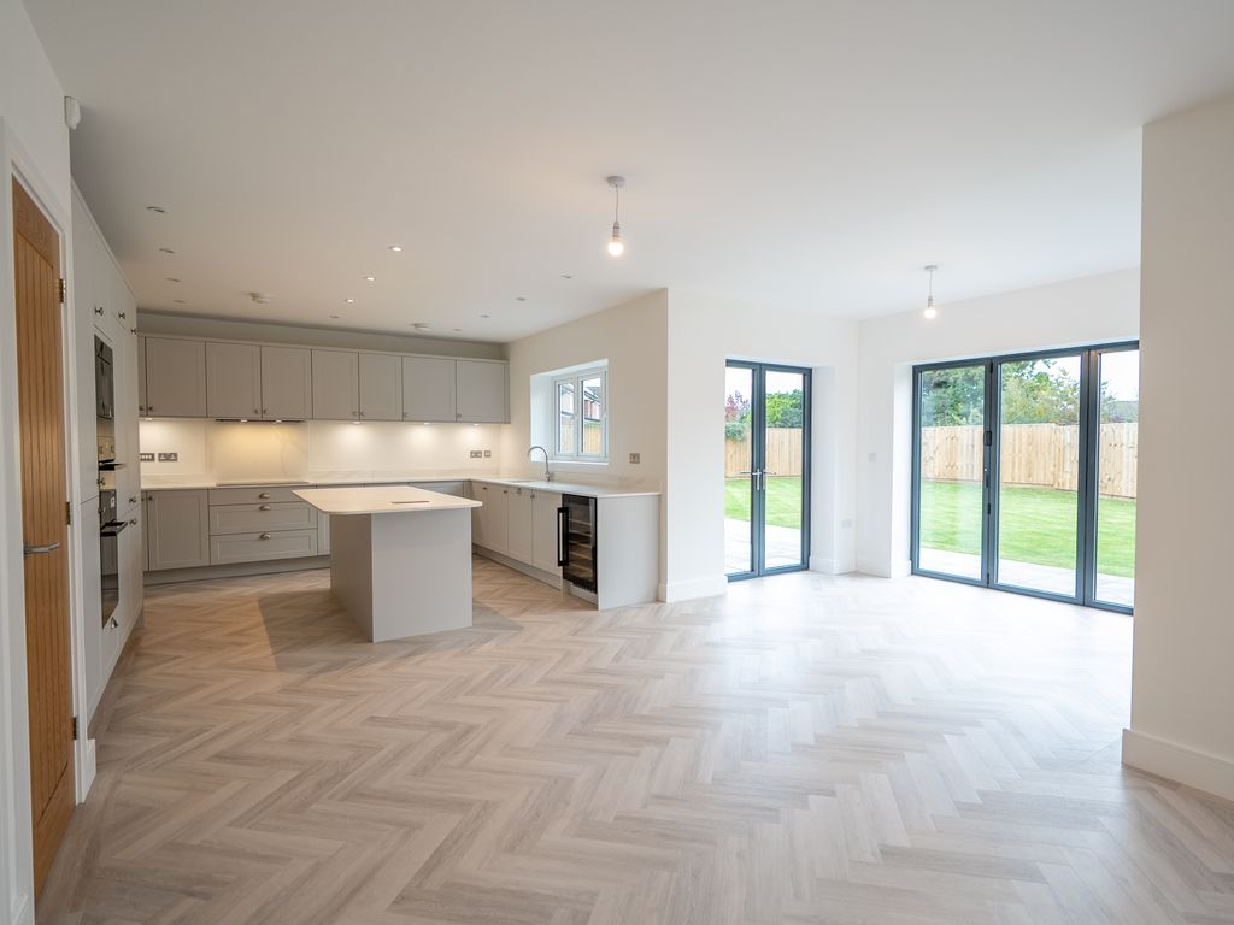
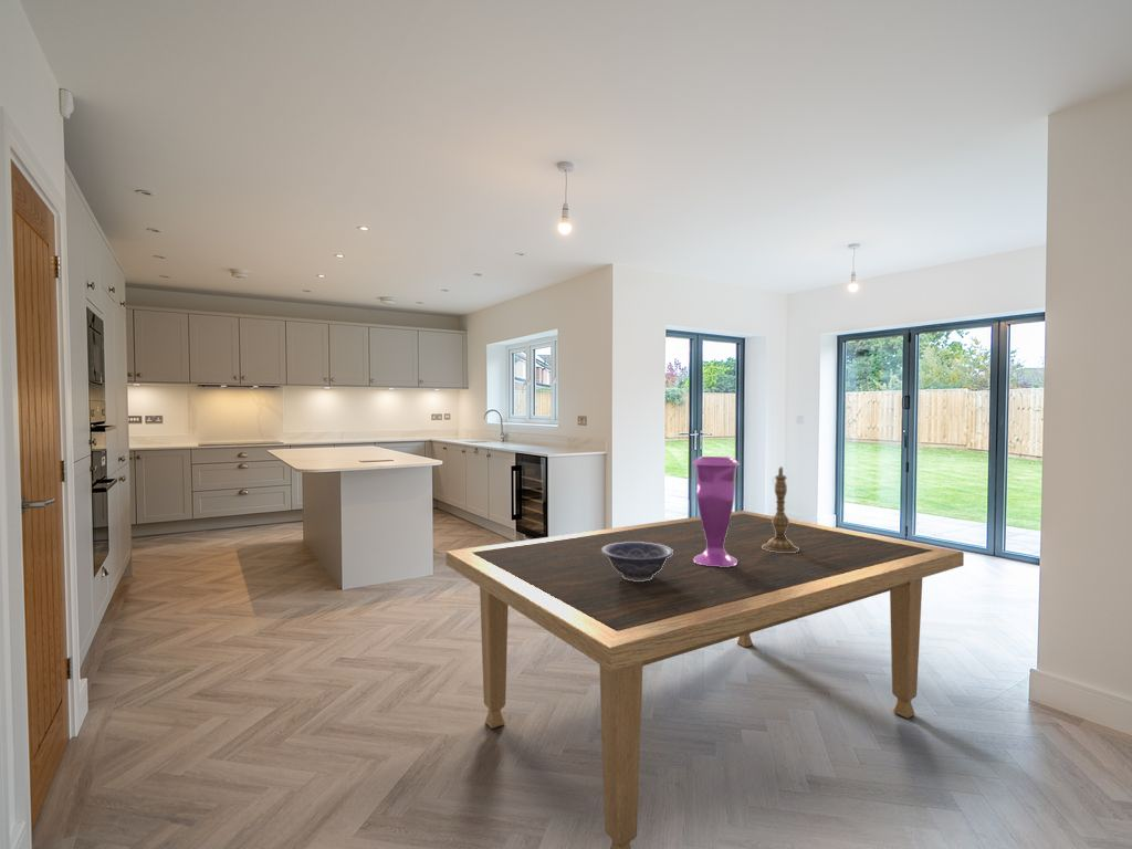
+ dining table (702, 635)
+ vase (715, 509)
+ decorative bowl (637, 563)
+ candlestick (780, 506)
